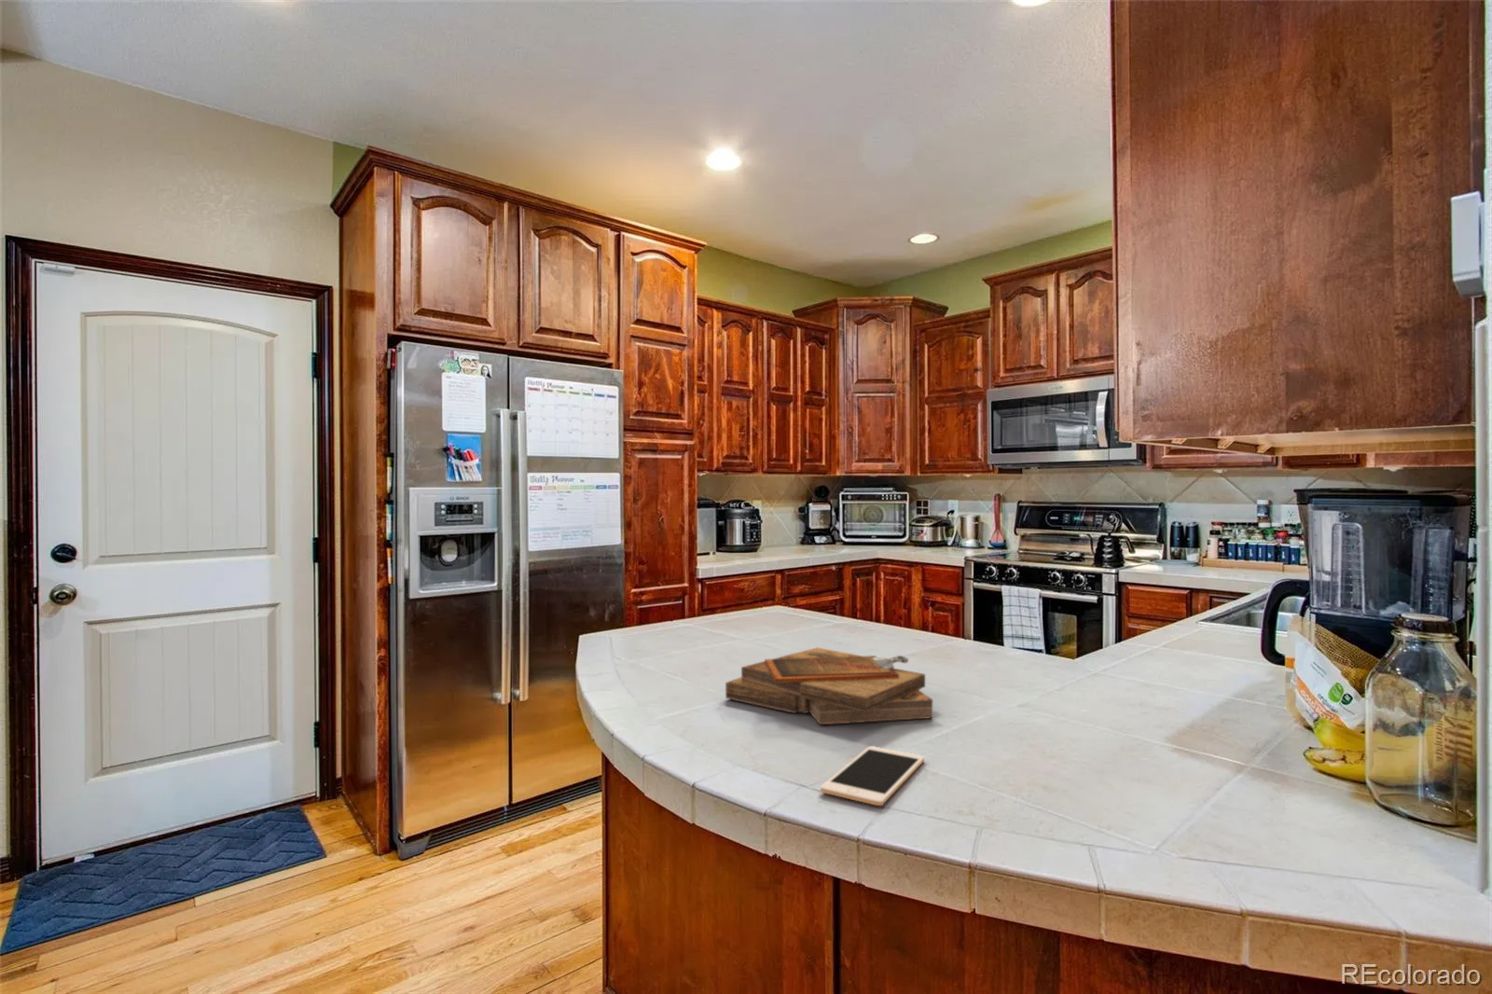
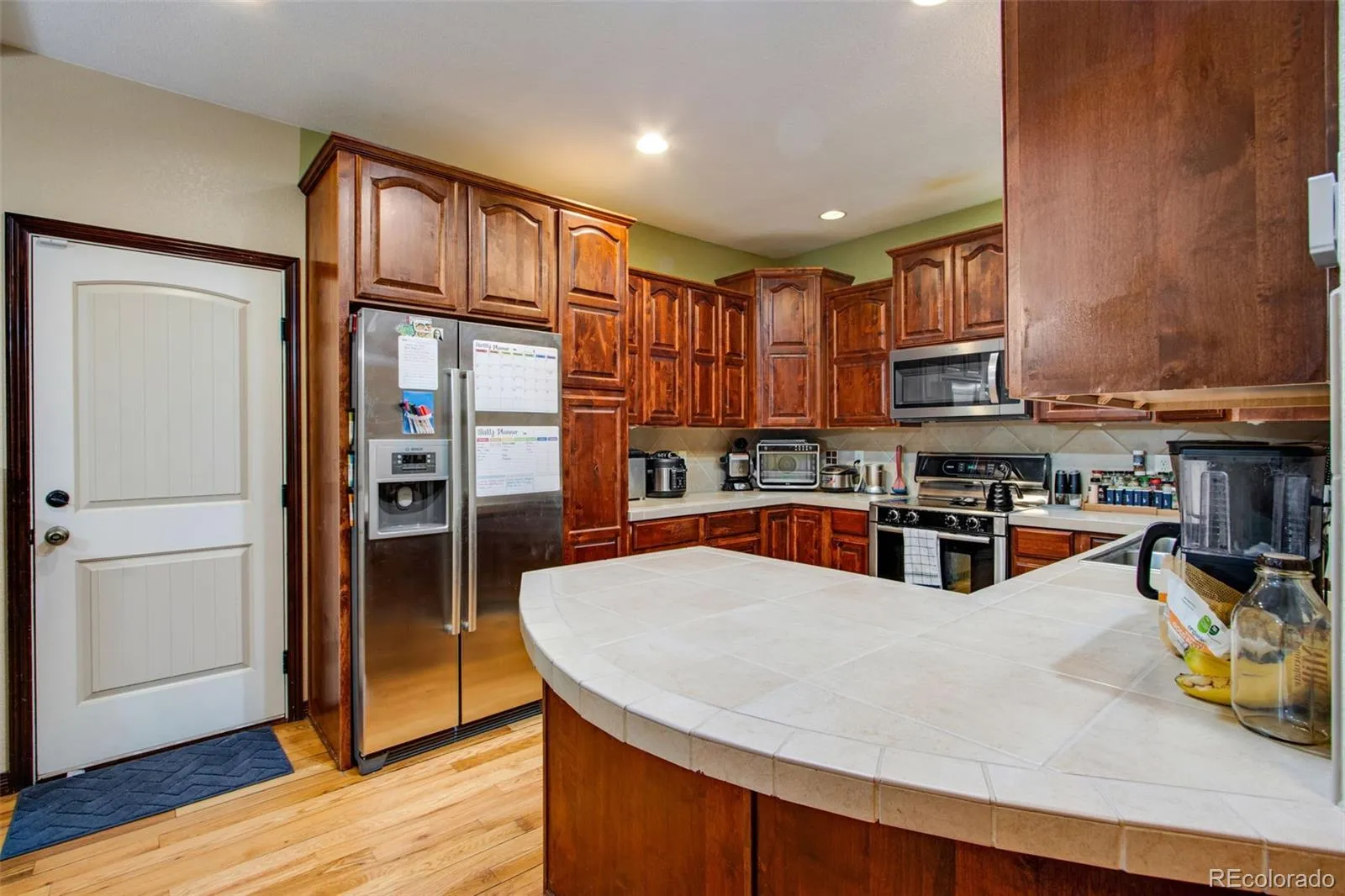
- clipboard (822, 678)
- cell phone (875, 773)
